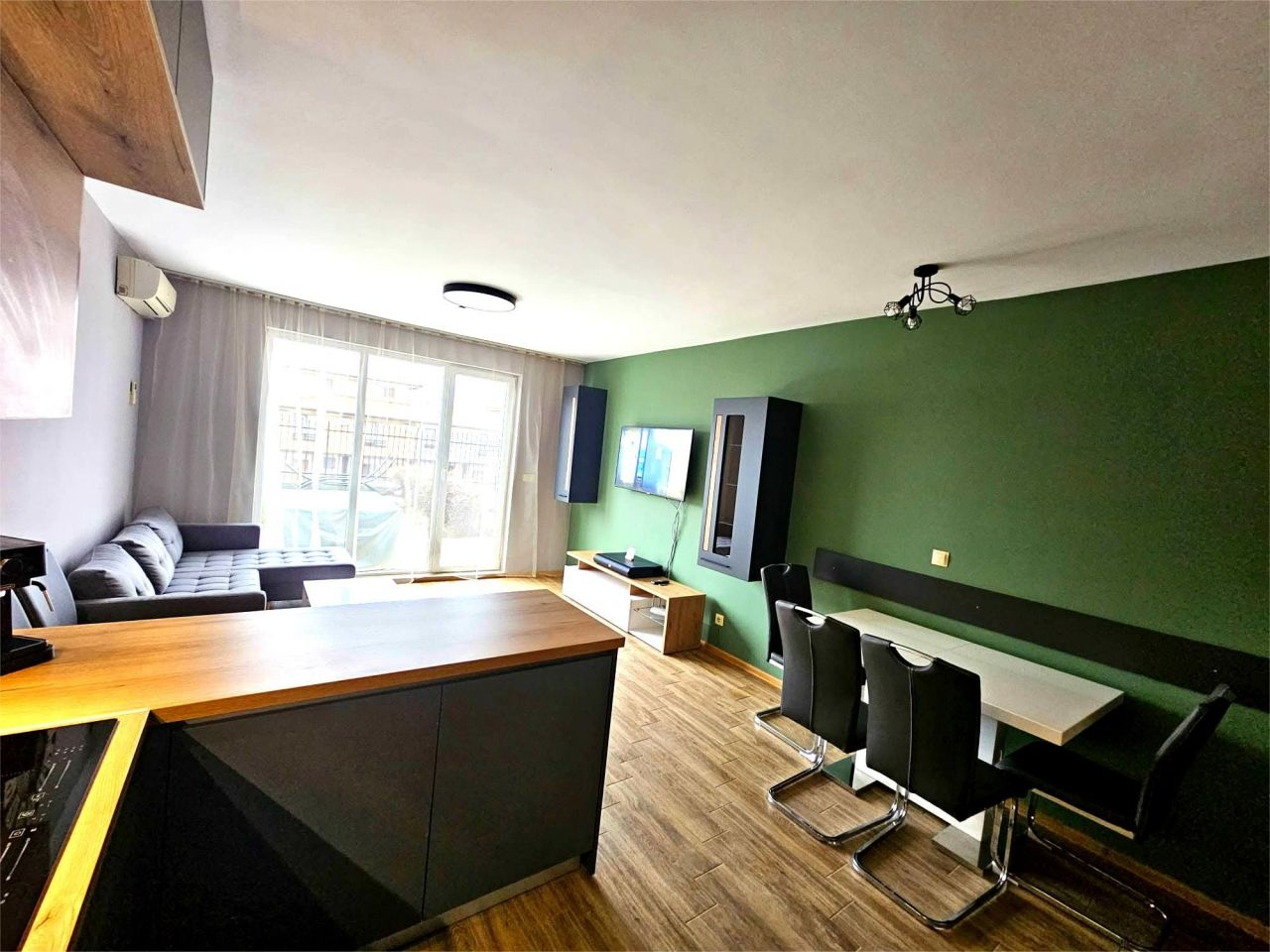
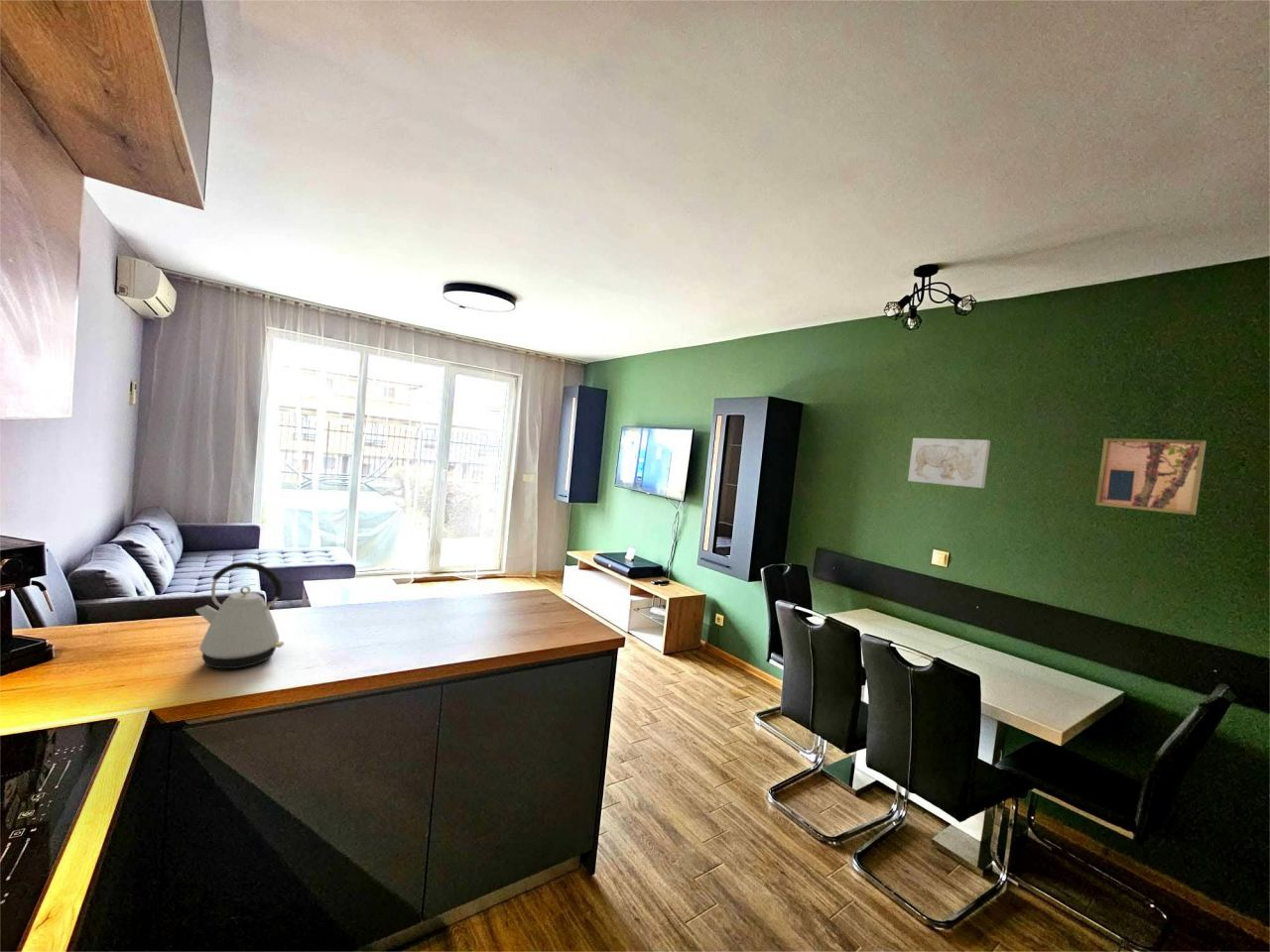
+ kettle (241, 610)
+ wall art (1147, 474)
+ wall art (947, 461)
